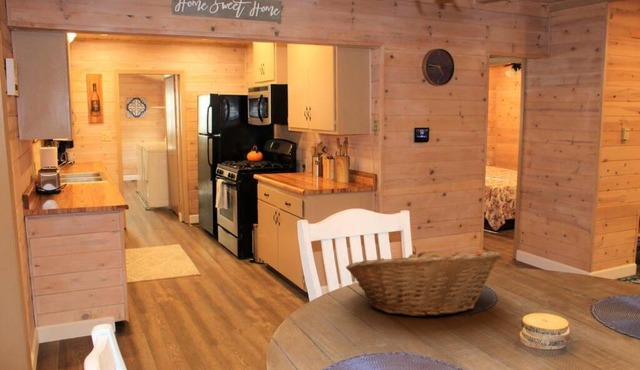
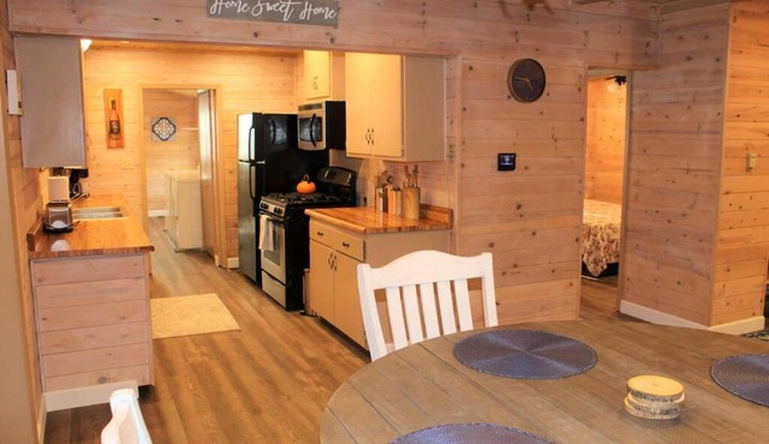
- fruit basket (422, 273)
